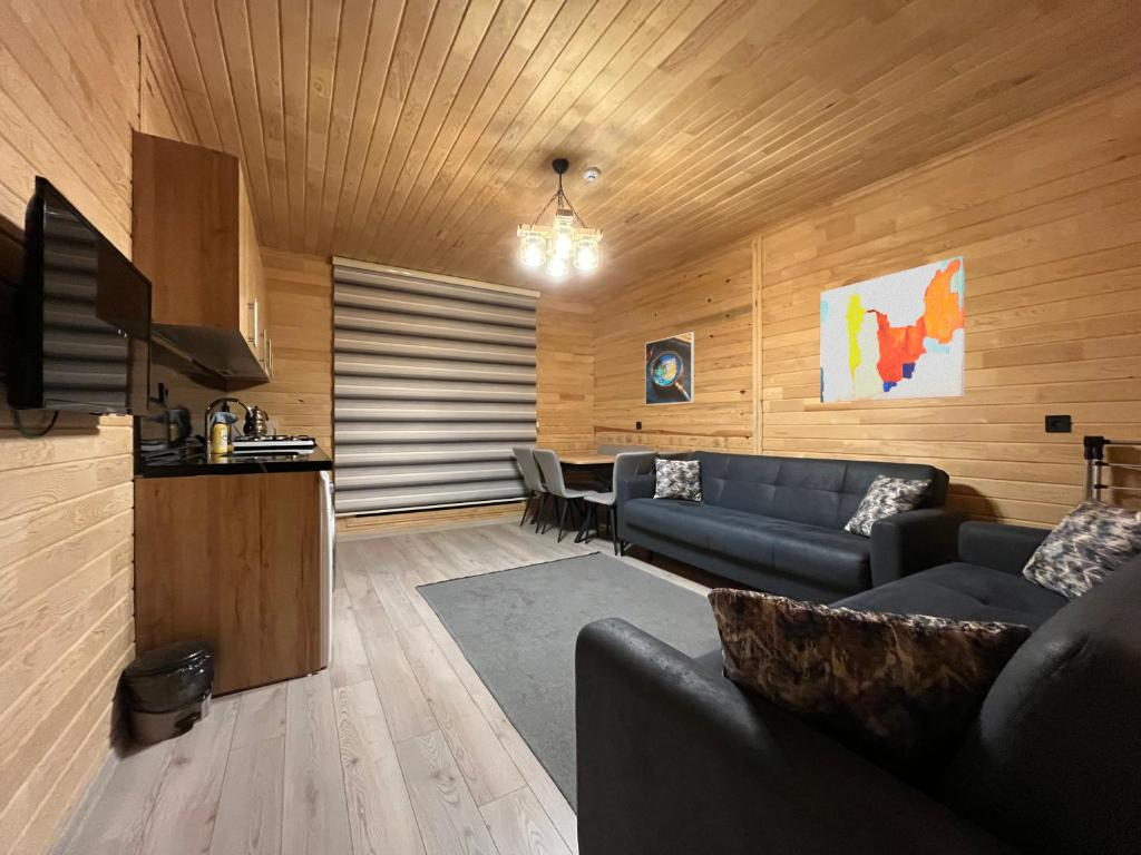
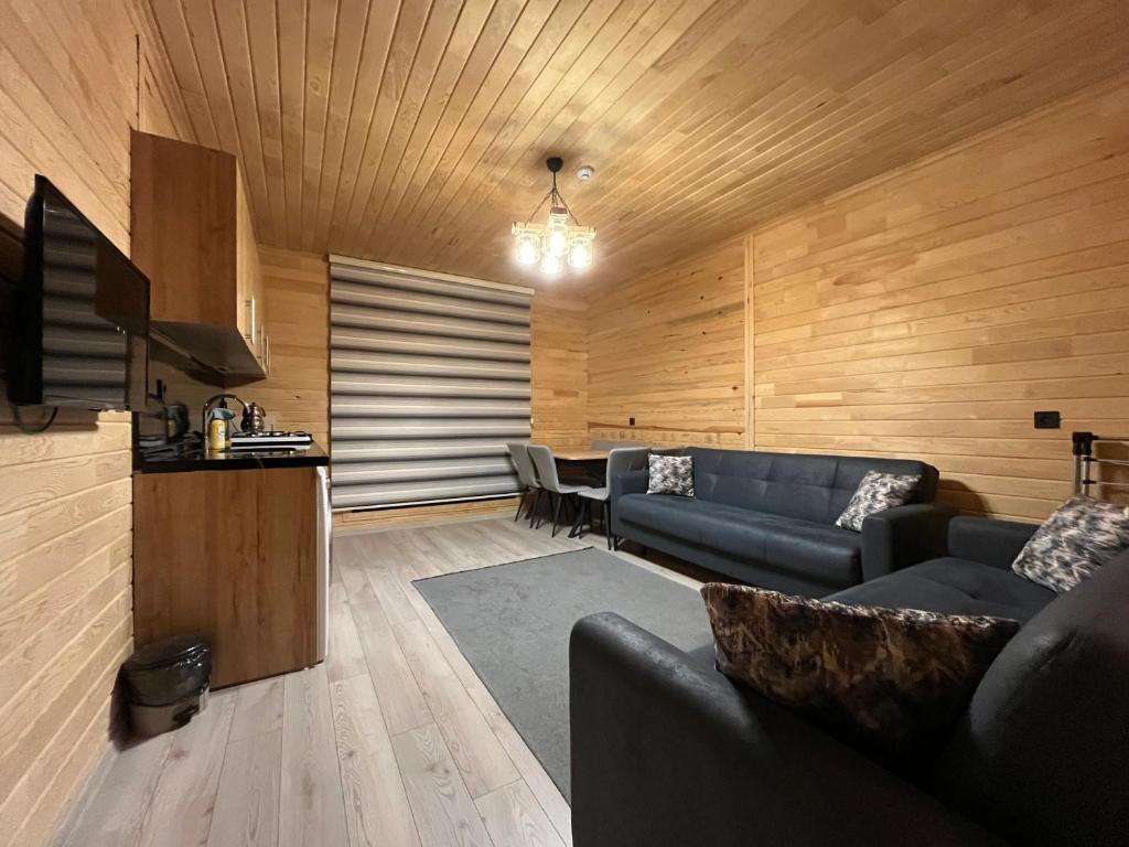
- wall art (884, 337)
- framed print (667, 371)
